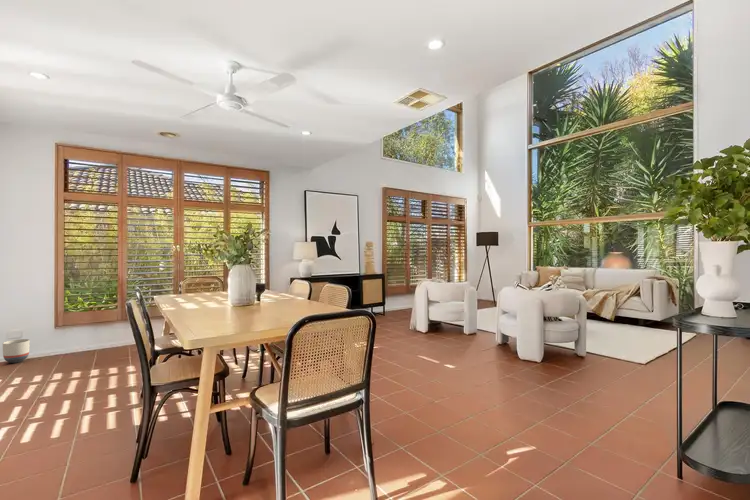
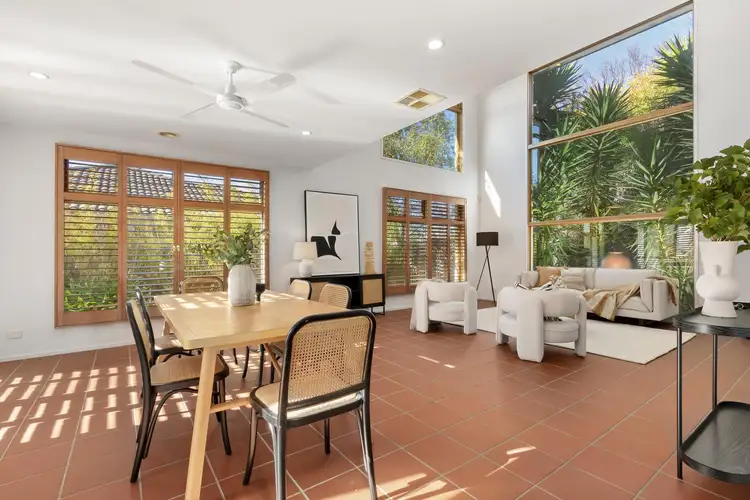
- planter (16, 351)
